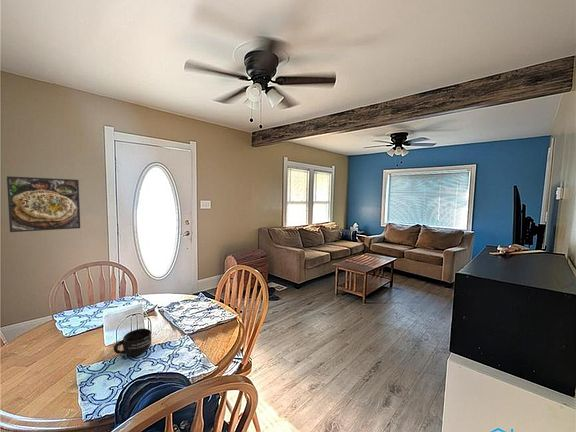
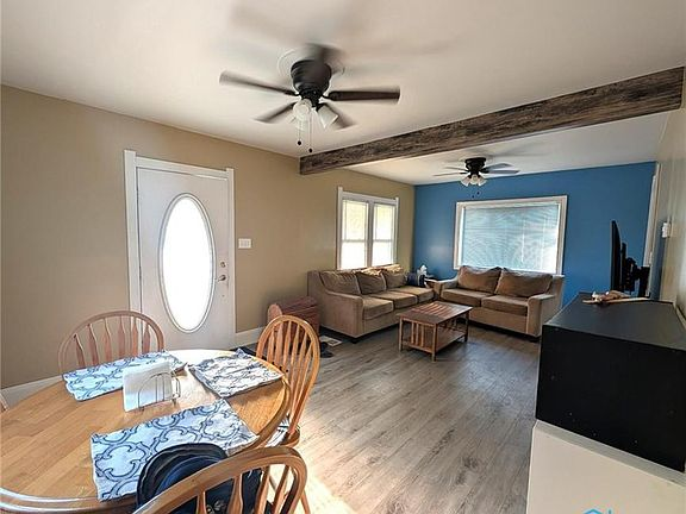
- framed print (46, 204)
- mug (133, 343)
